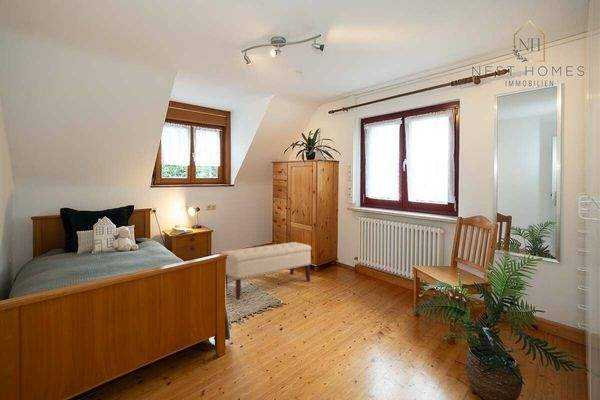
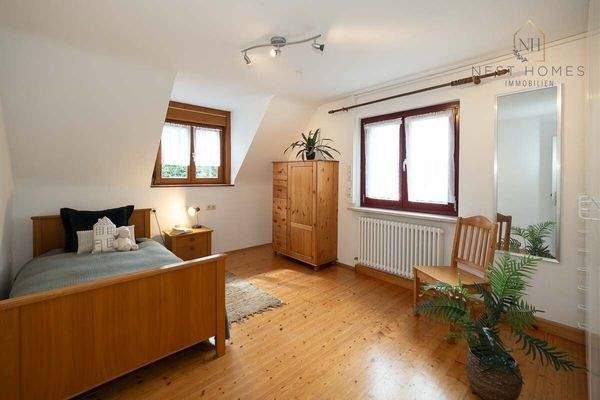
- bench (268, 266)
